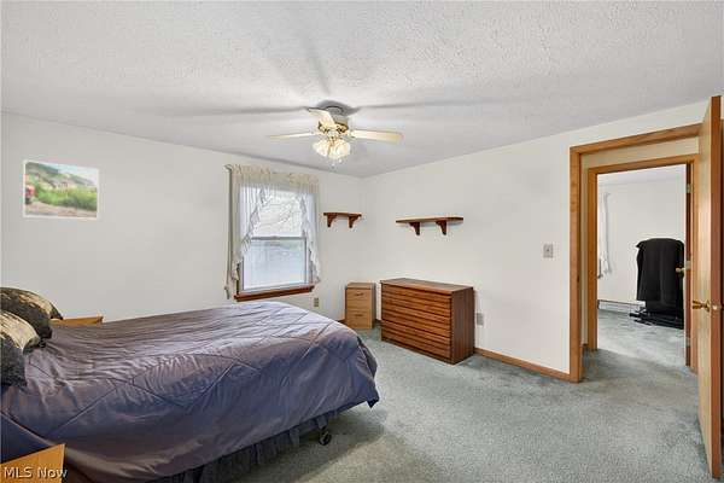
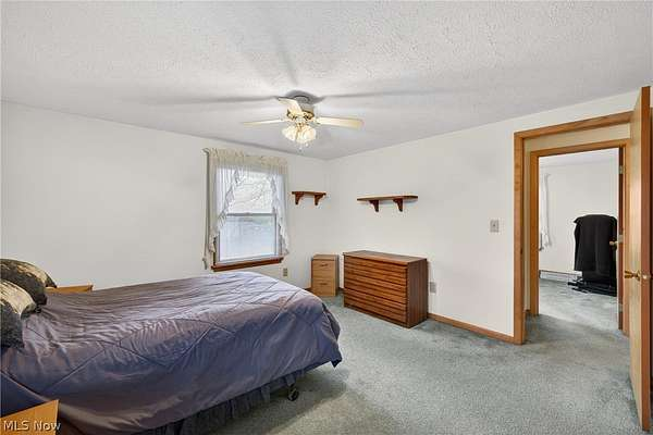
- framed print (63, 191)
